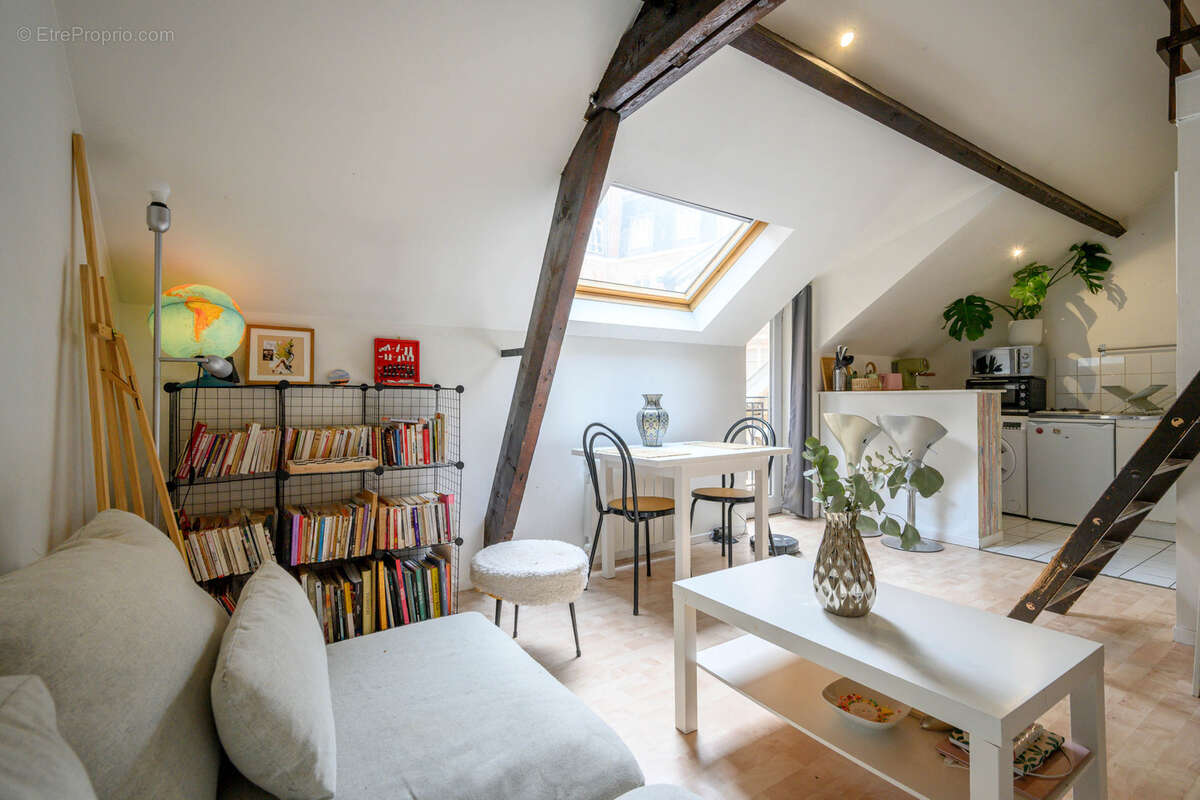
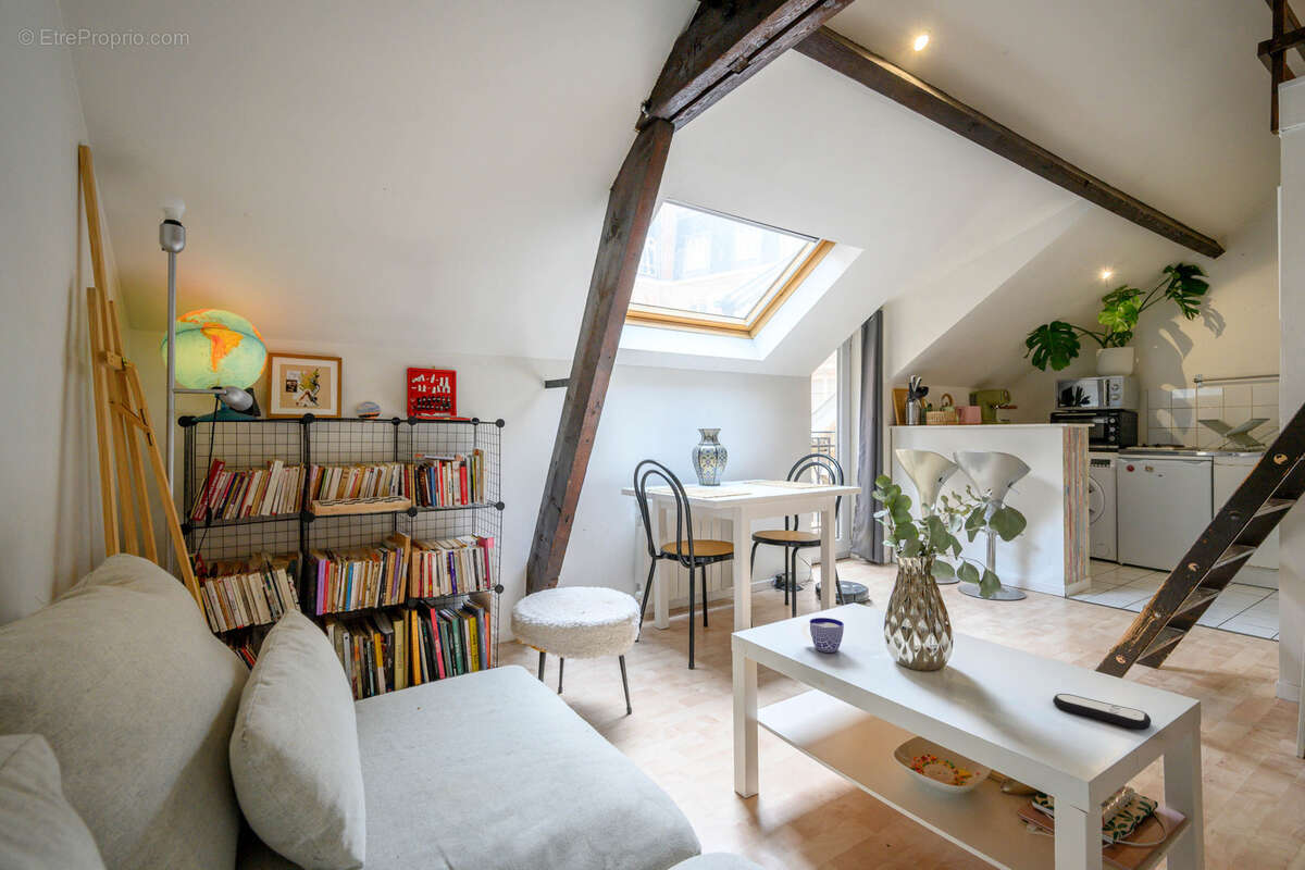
+ remote control (1099, 709)
+ cup (821, 634)
